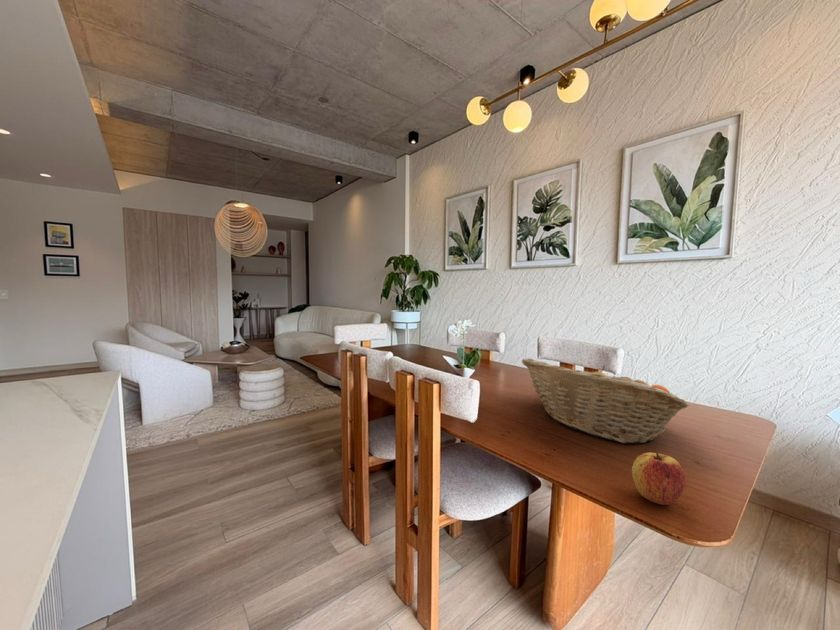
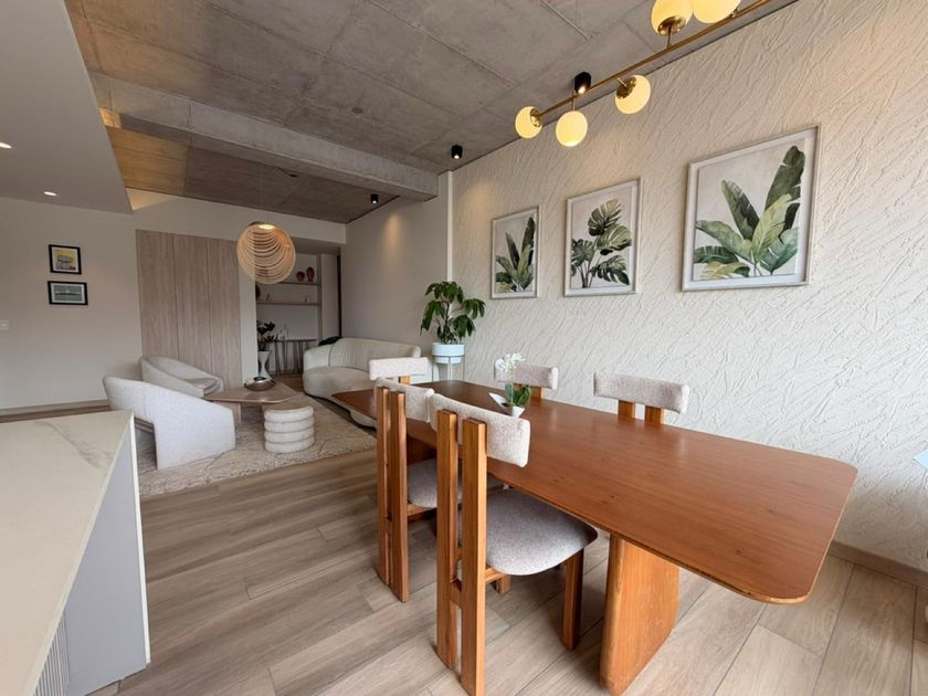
- fruit basket (593, 391)
- apple (657, 477)
